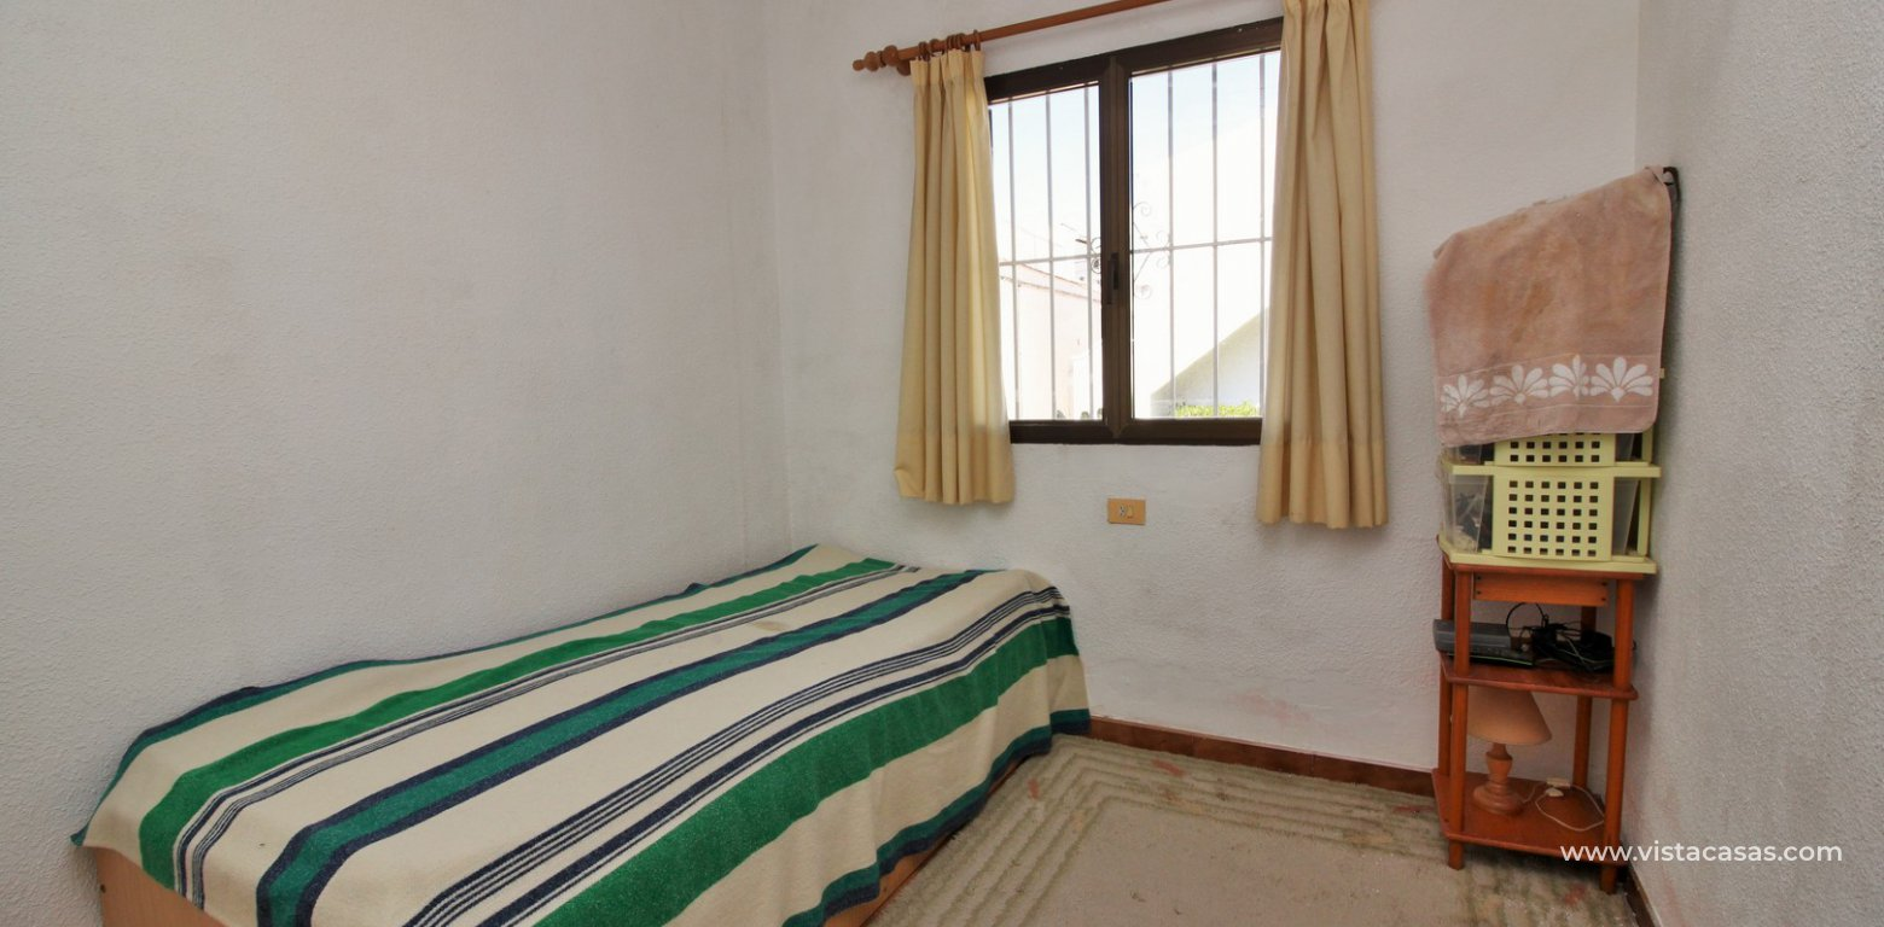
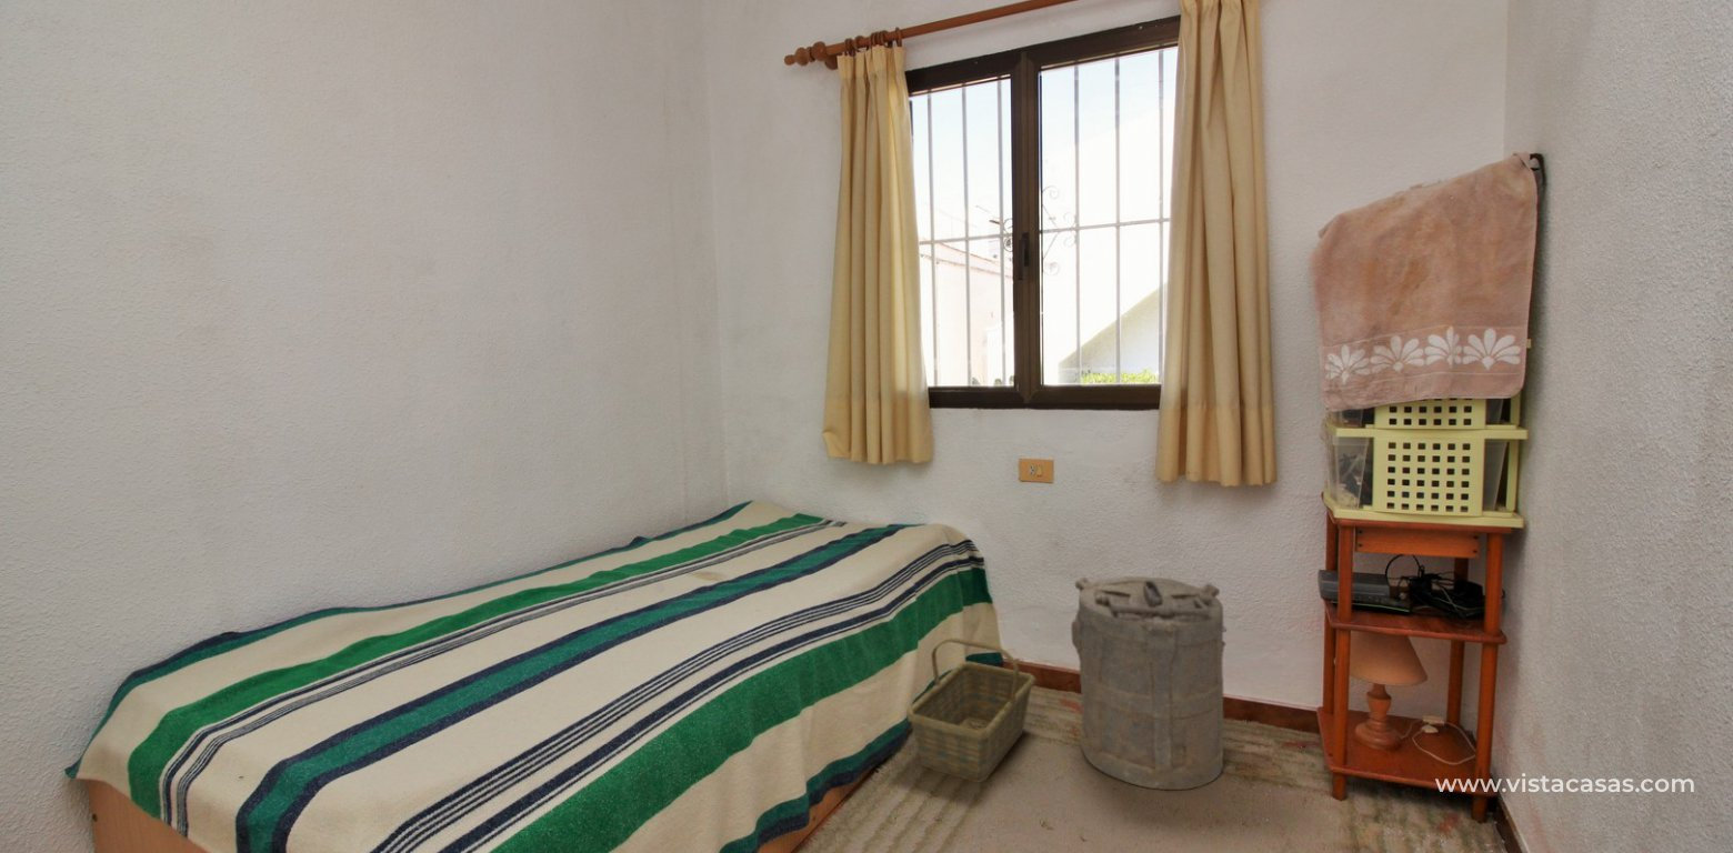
+ laundry hamper (1143, 665)
+ basket (974, 695)
